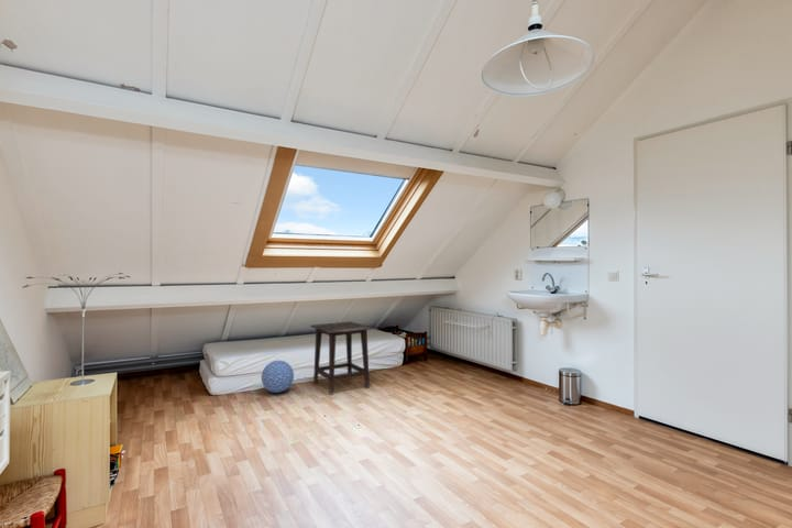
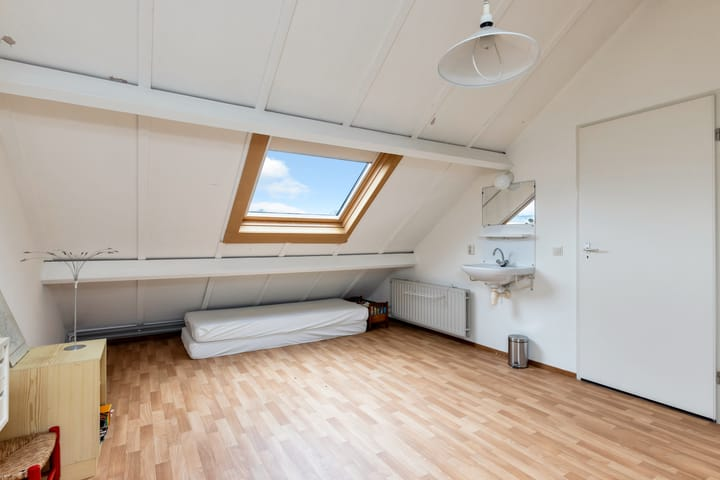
- decorative ball (277, 376)
- side table (334, 355)
